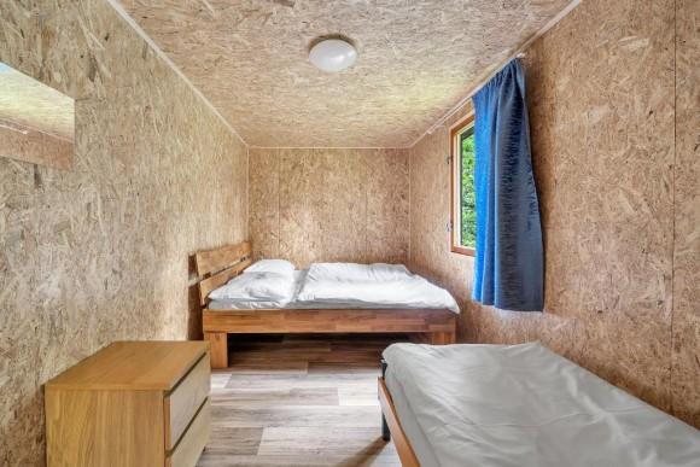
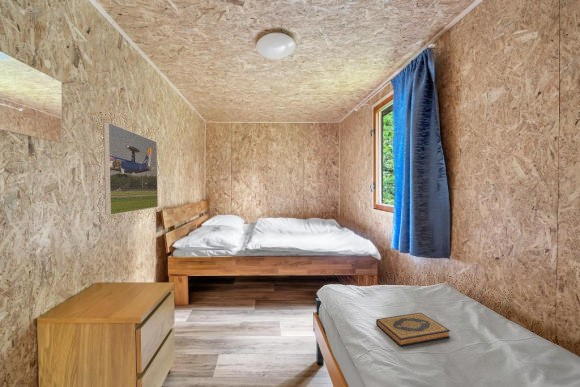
+ hardback book (411, 327)
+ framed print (135, 172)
